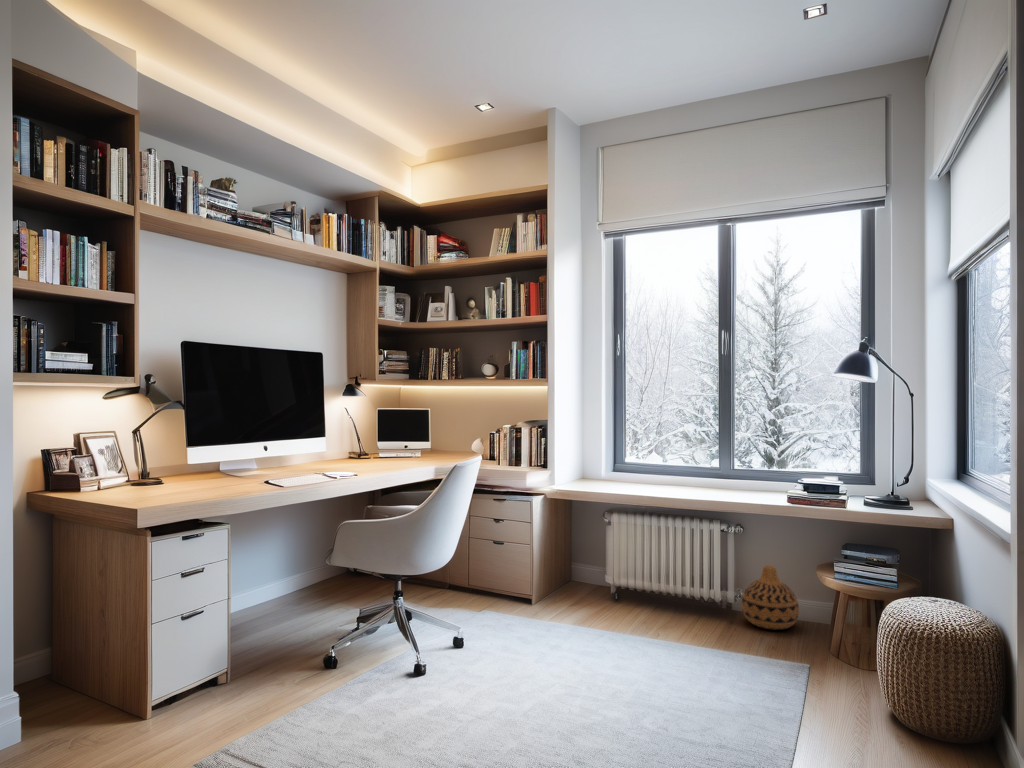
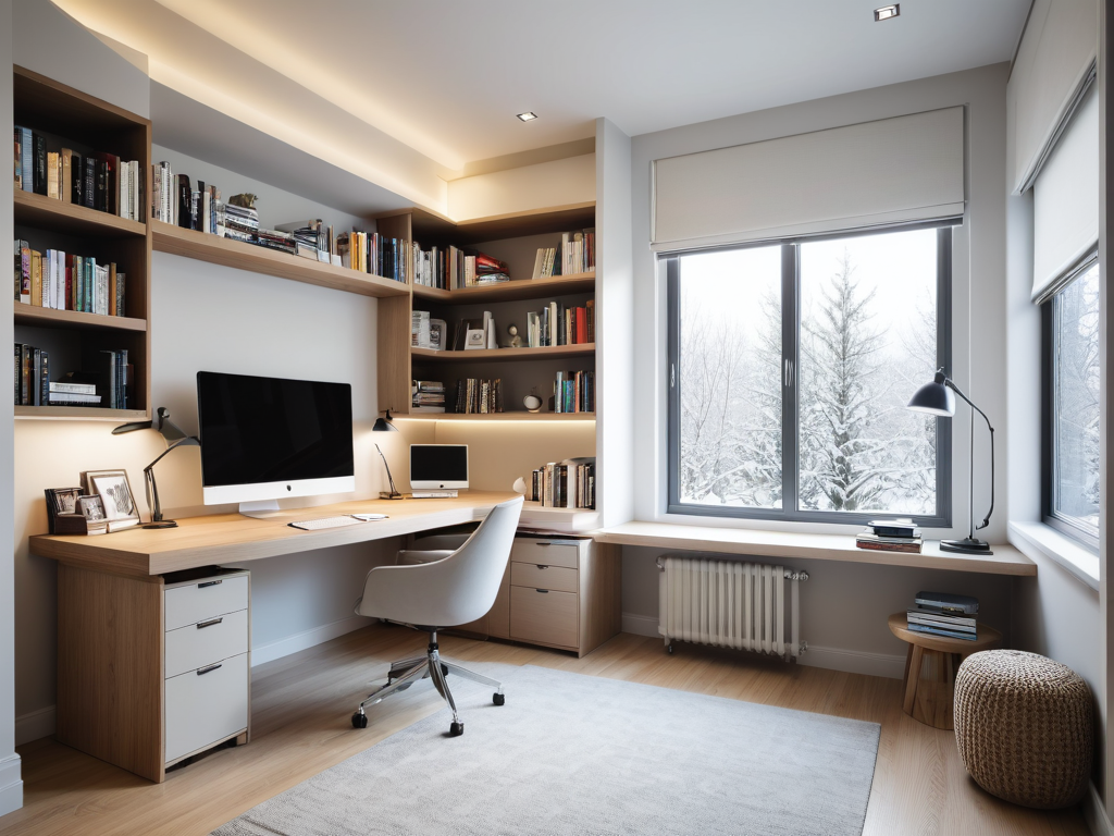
- vase (769, 595)
